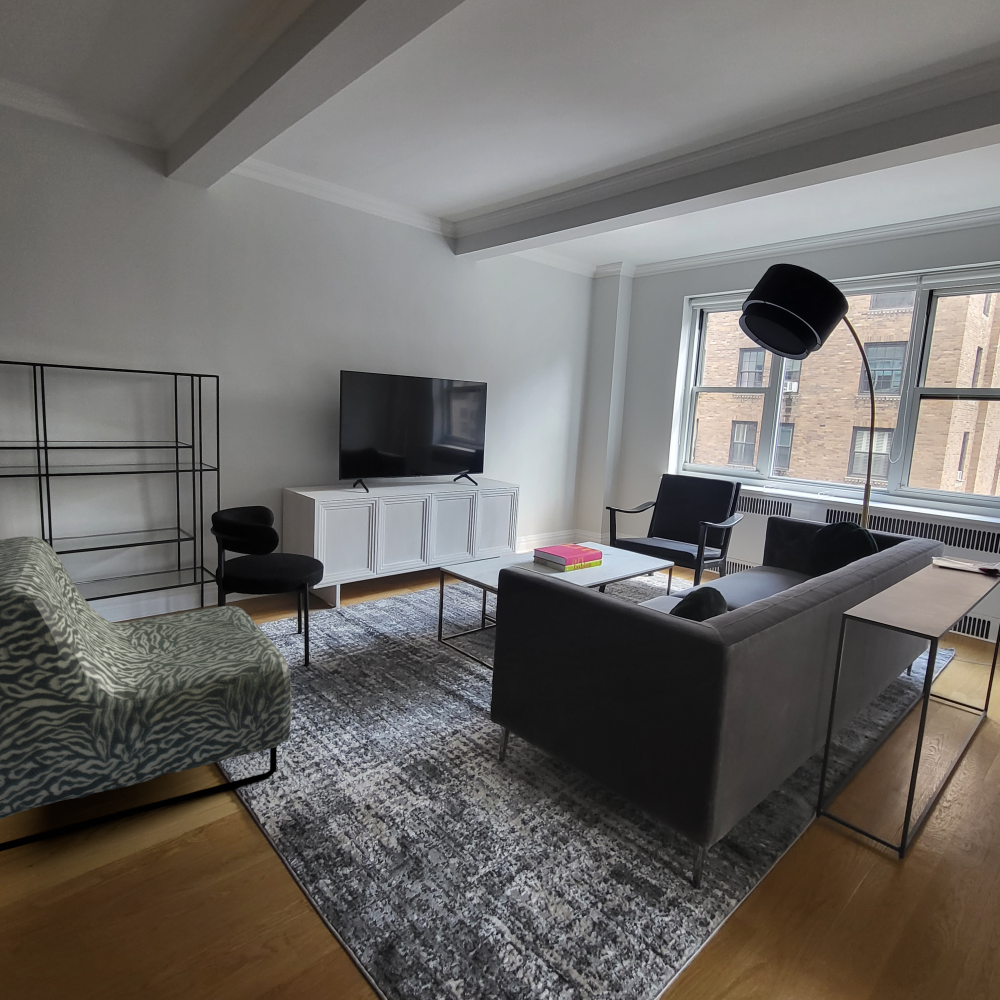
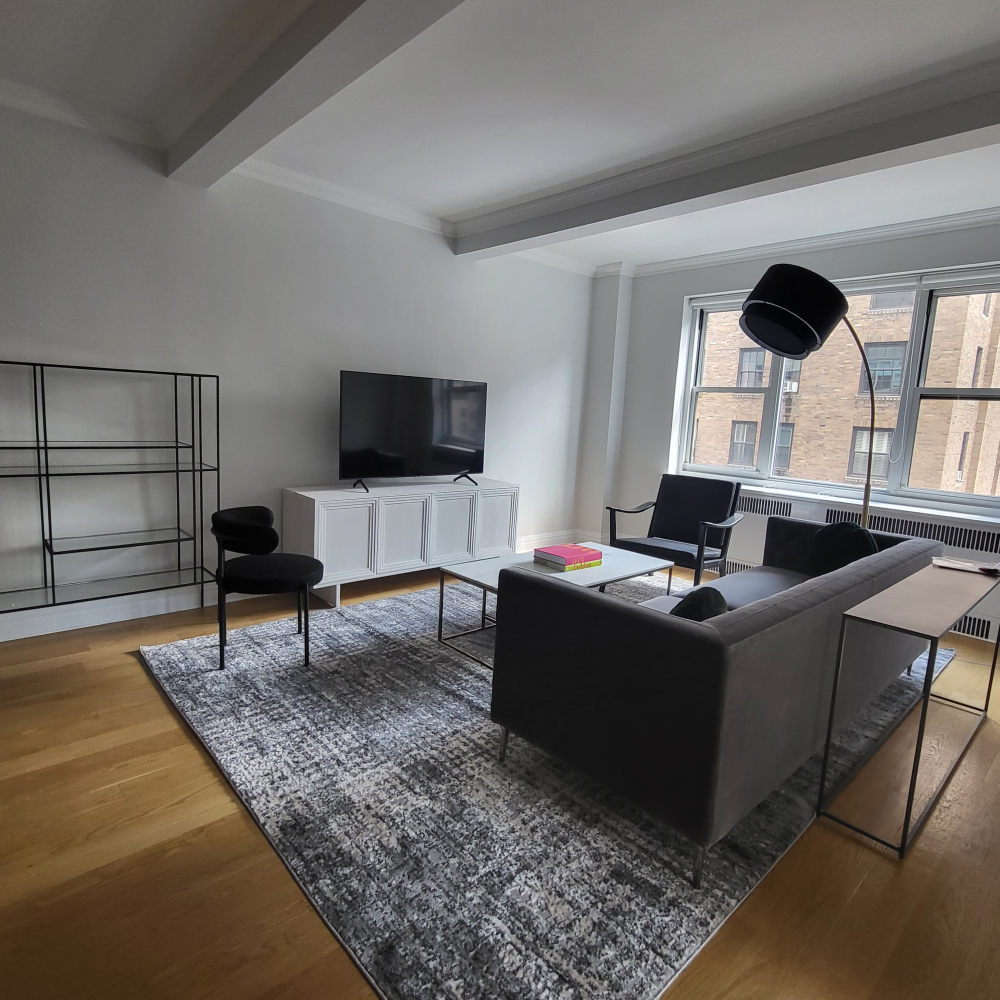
- armchair (133, 657)
